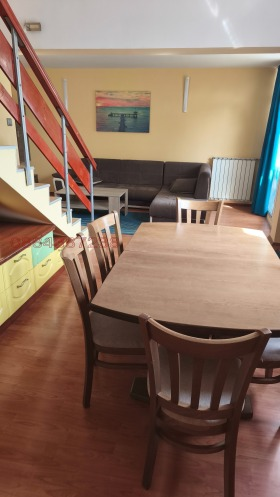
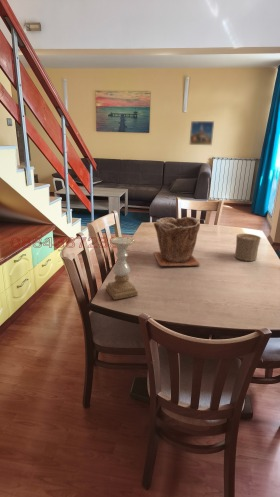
+ cup (247, 247)
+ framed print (201, 133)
+ candle holder (121, 266)
+ plant pot (176, 239)
